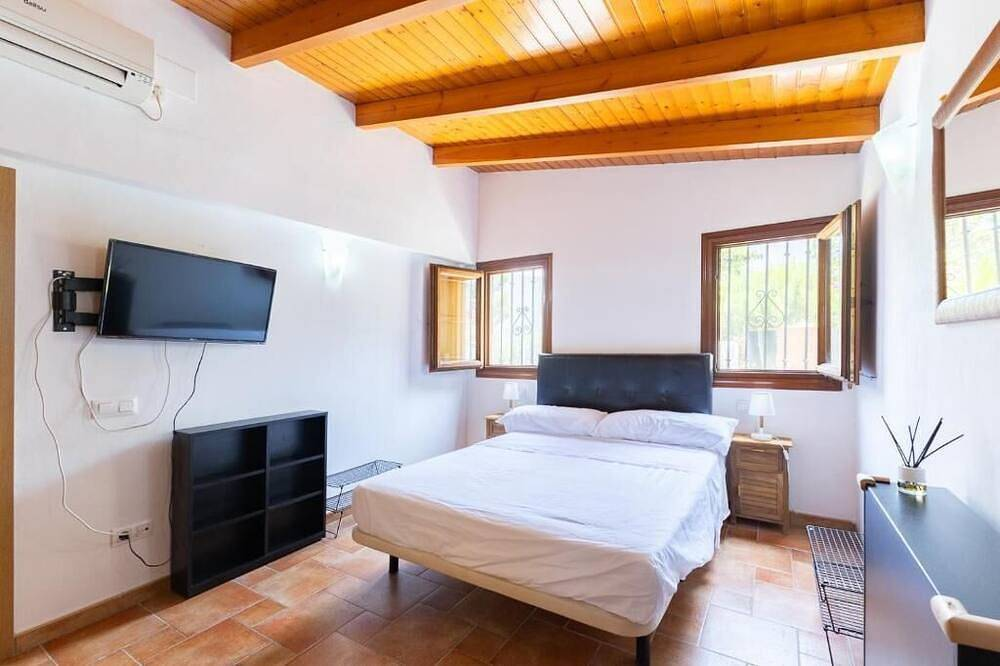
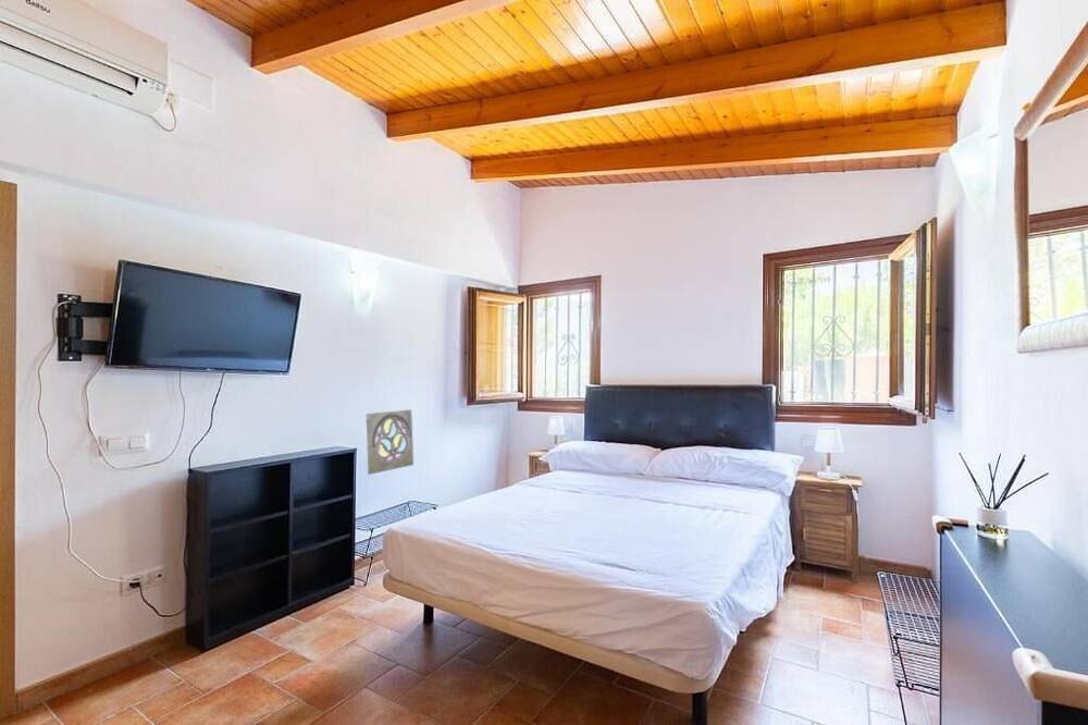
+ wall ornament (390, 440)
